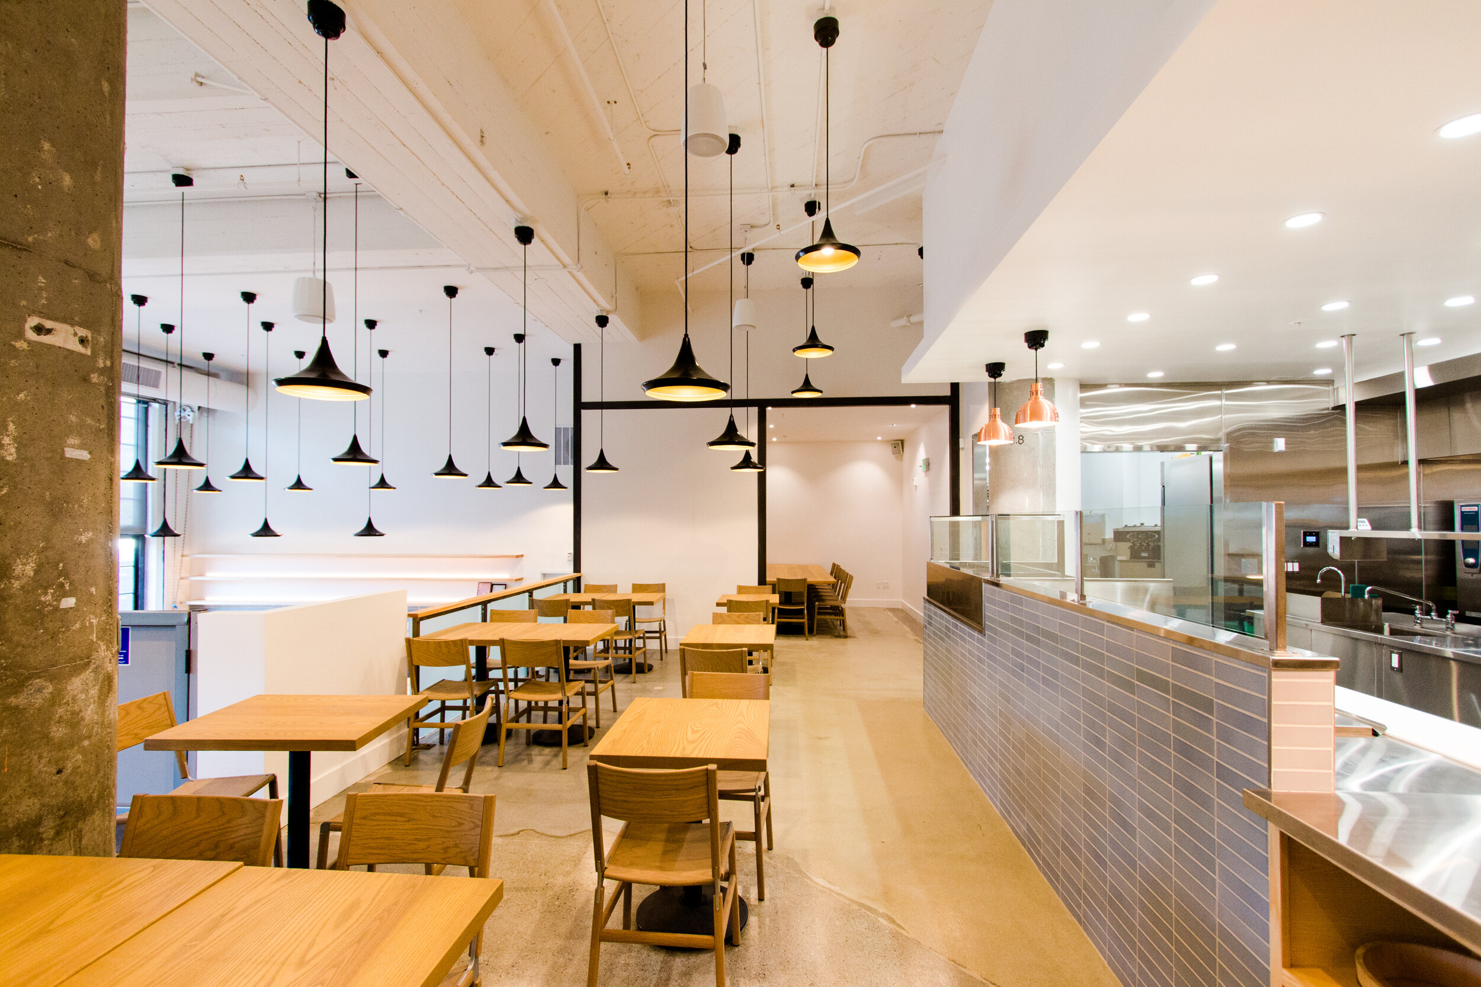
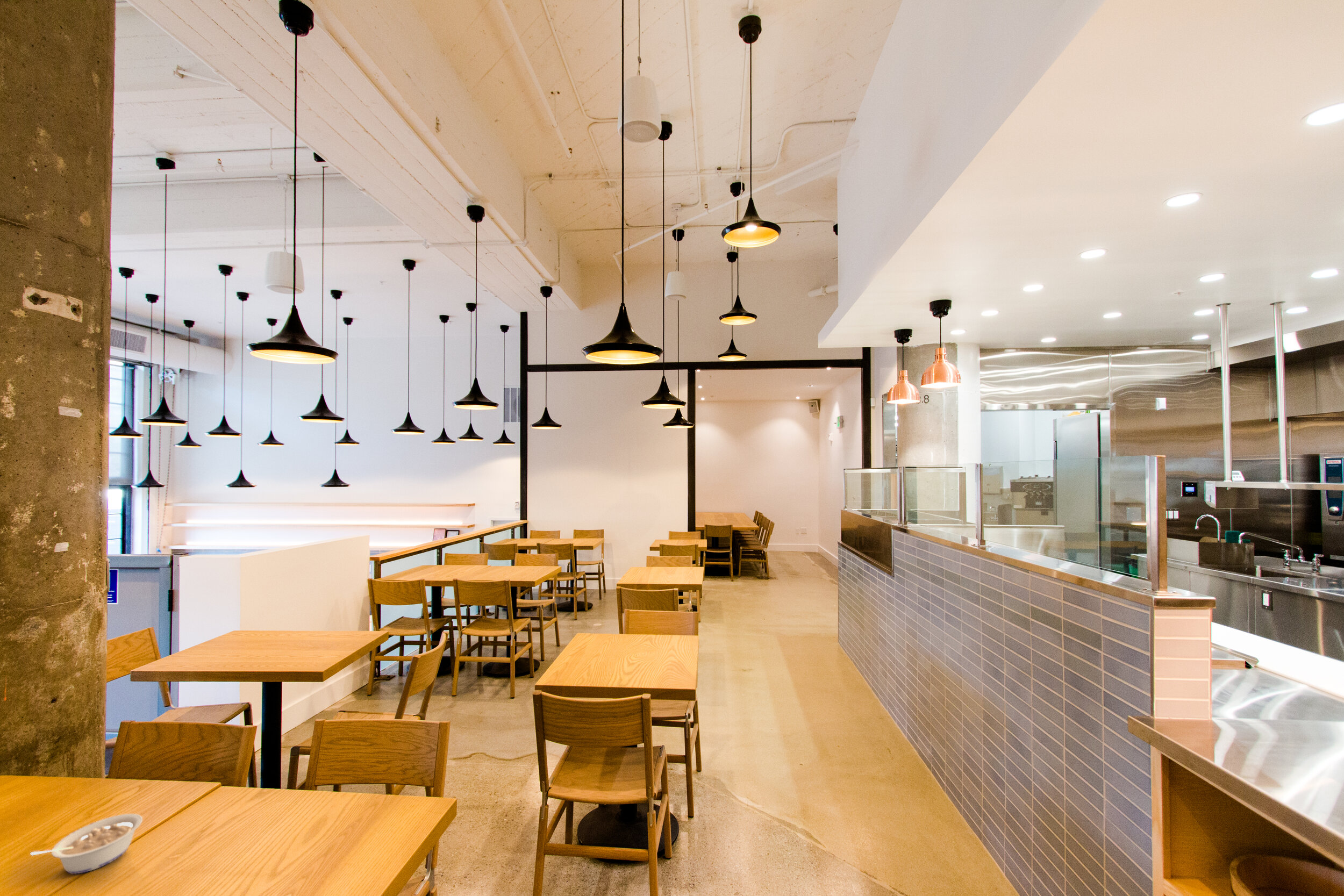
+ legume (96, 845)
